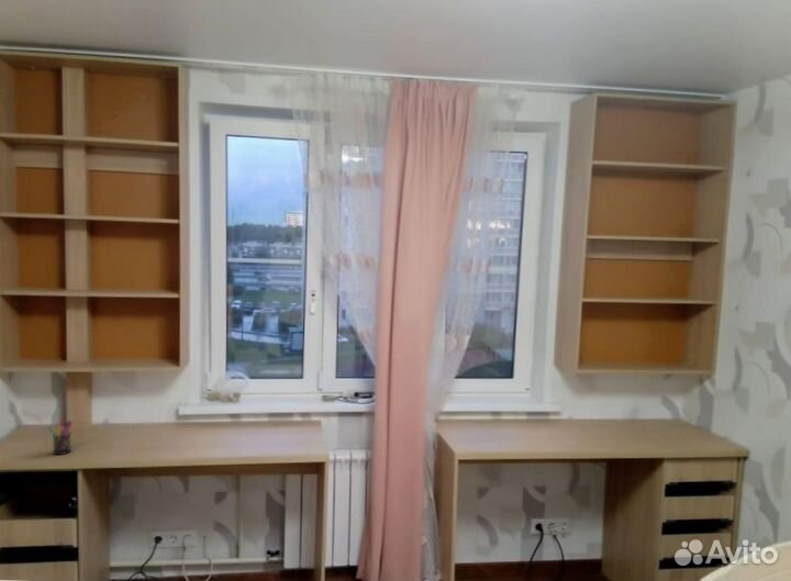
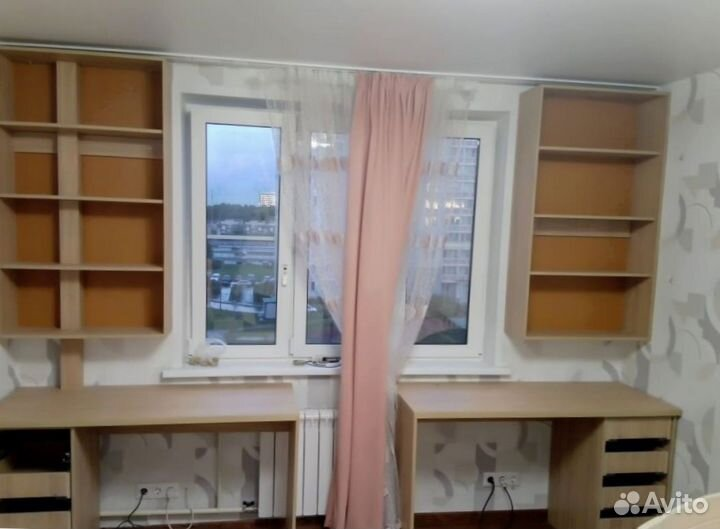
- pen holder (59, 436)
